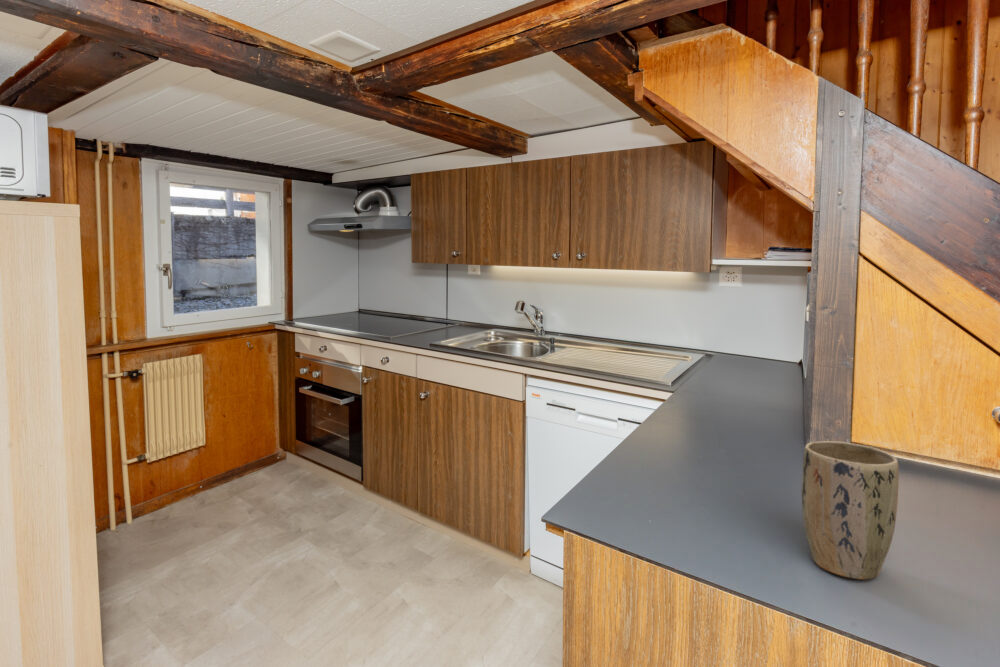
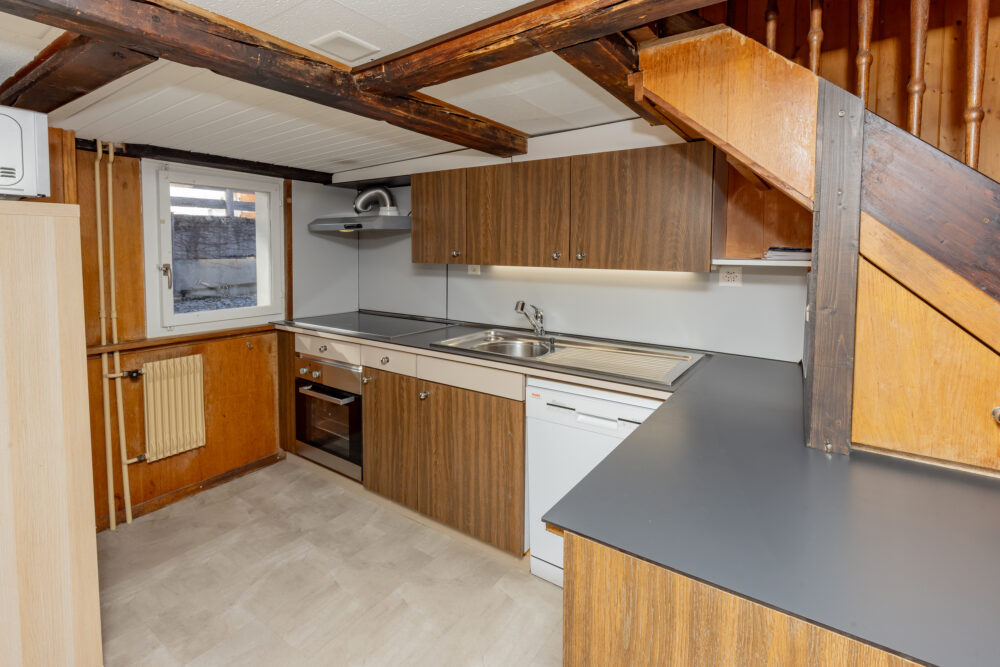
- plant pot (846, 508)
